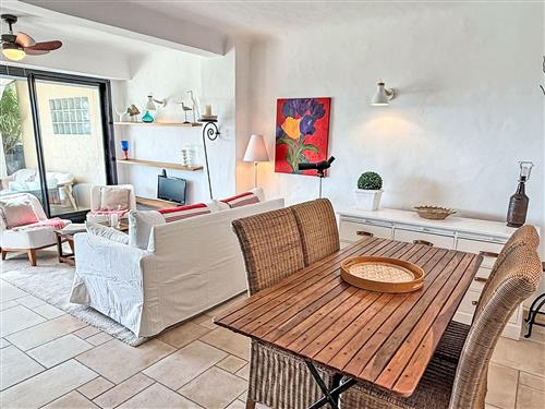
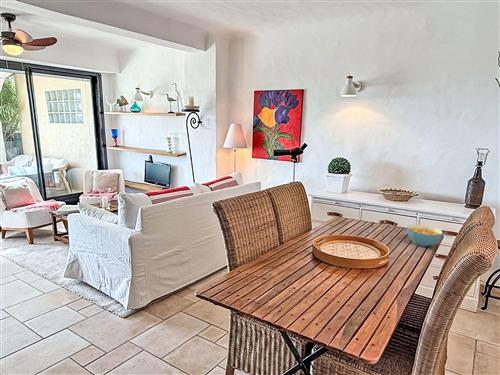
+ cereal bowl (423, 237)
